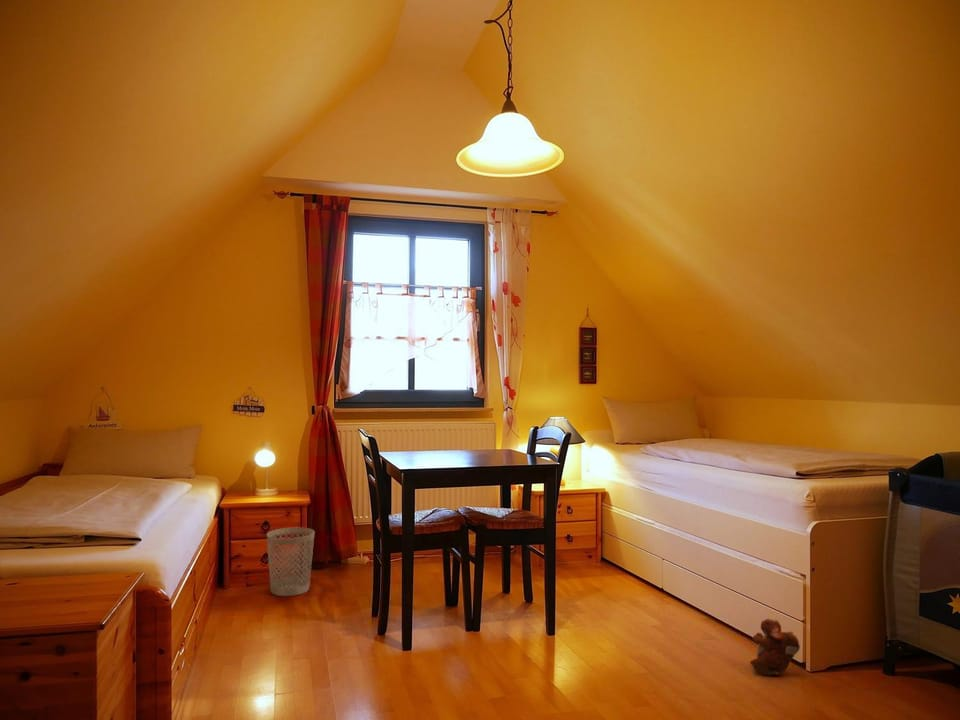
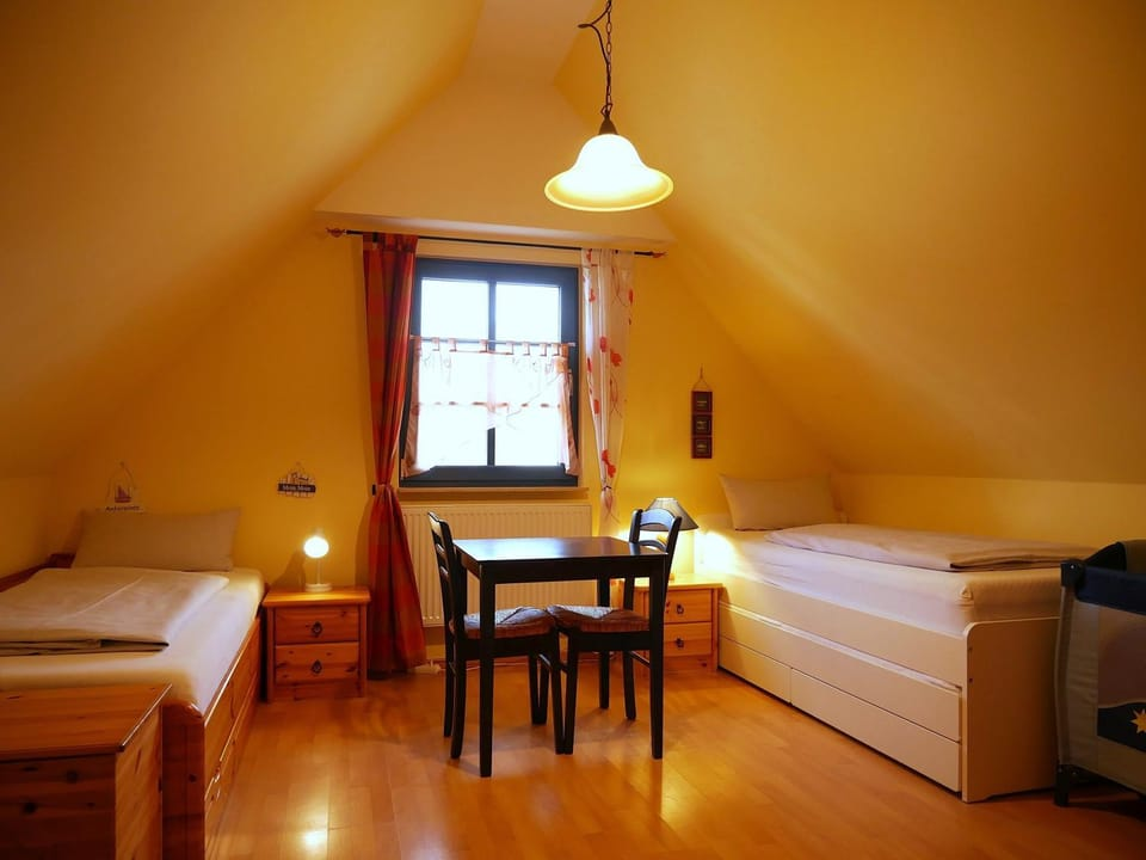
- wastebasket (290, 561)
- plush toy (769, 644)
